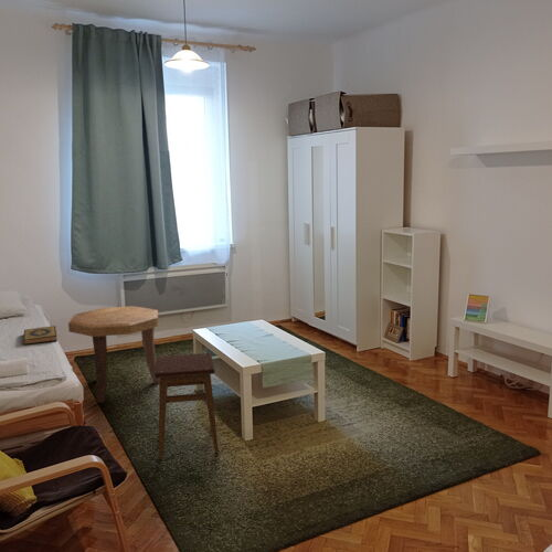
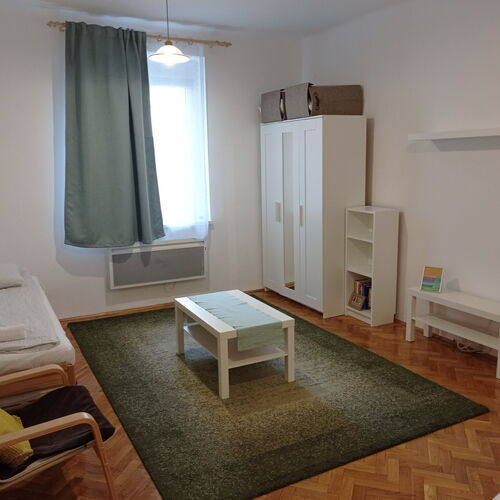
- hardback book (40, 335)
- side table (106, 351)
- stool (185, 401)
